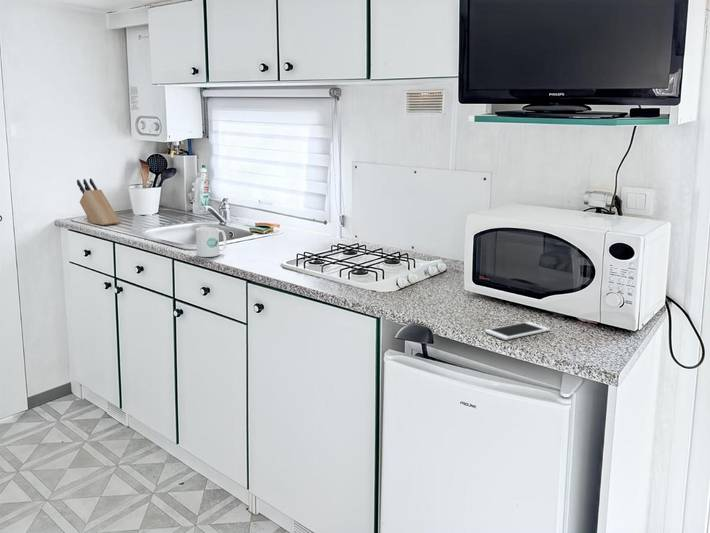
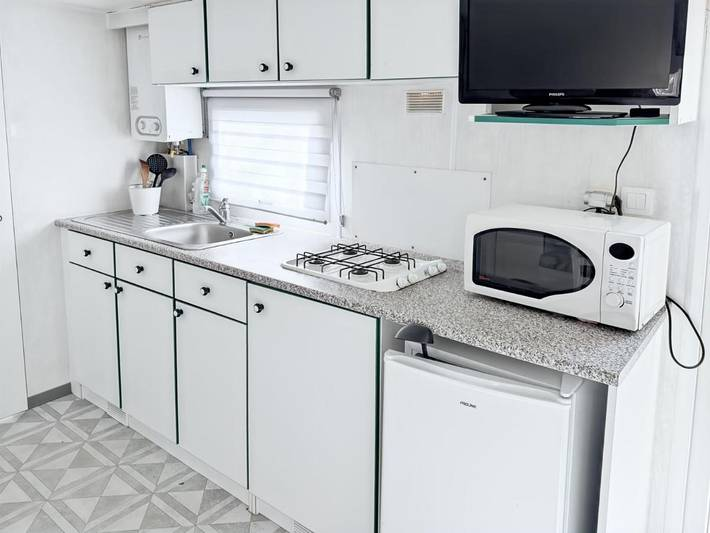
- mug (211, 241)
- cell phone (517, 330)
- knife block (96, 201)
